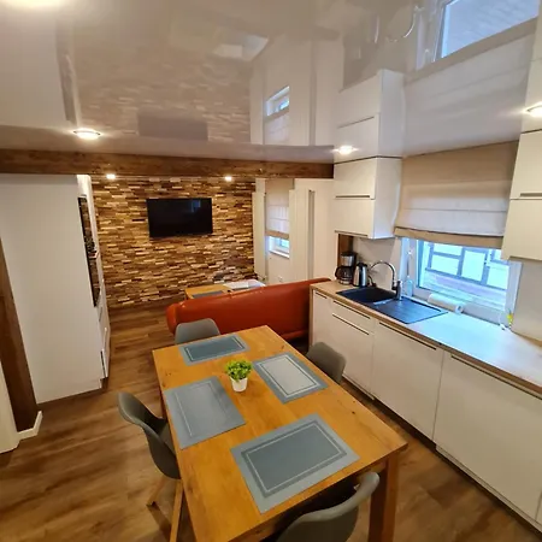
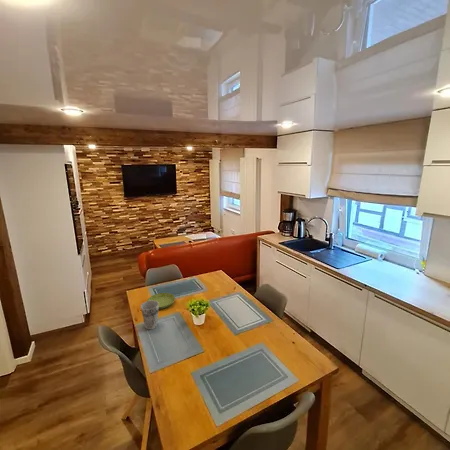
+ saucer (161, 301)
+ cup (150, 315)
